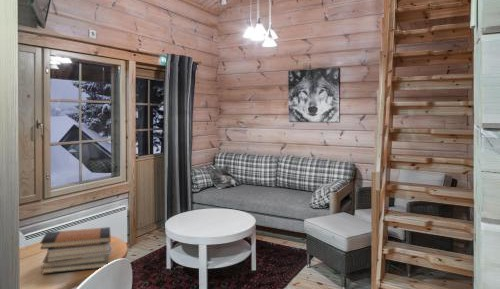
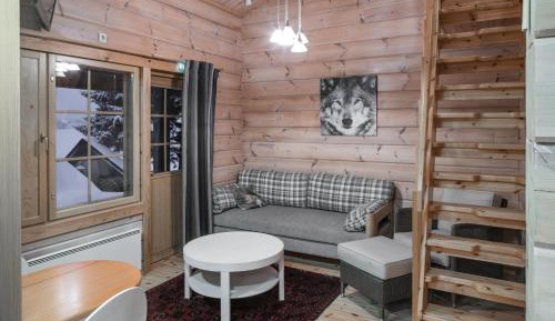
- book stack (78, 249)
